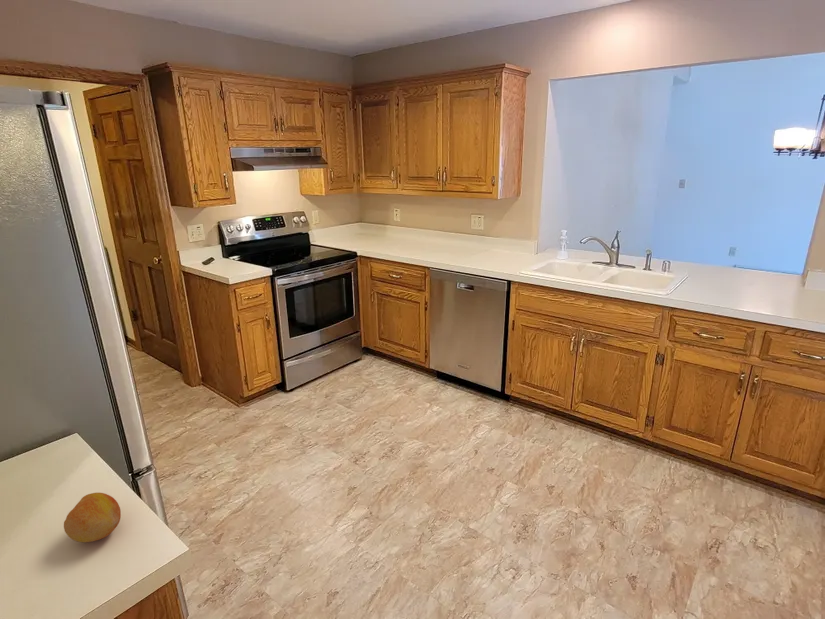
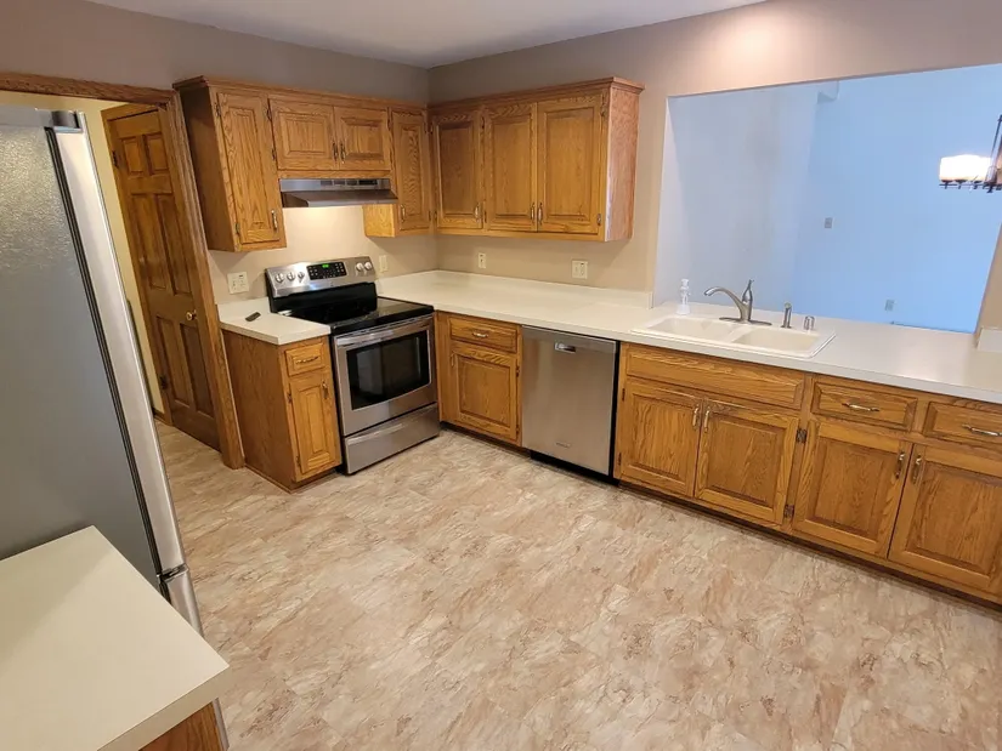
- fruit (93, 517)
